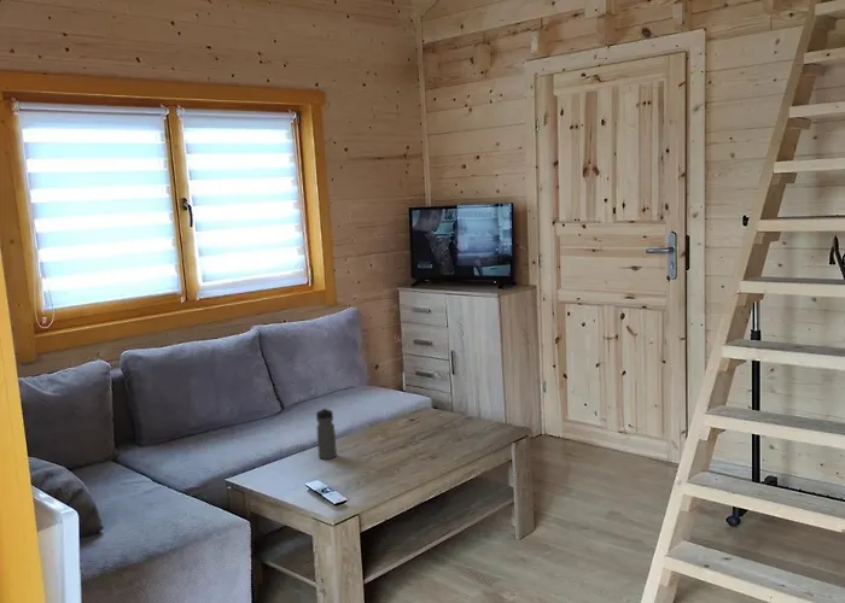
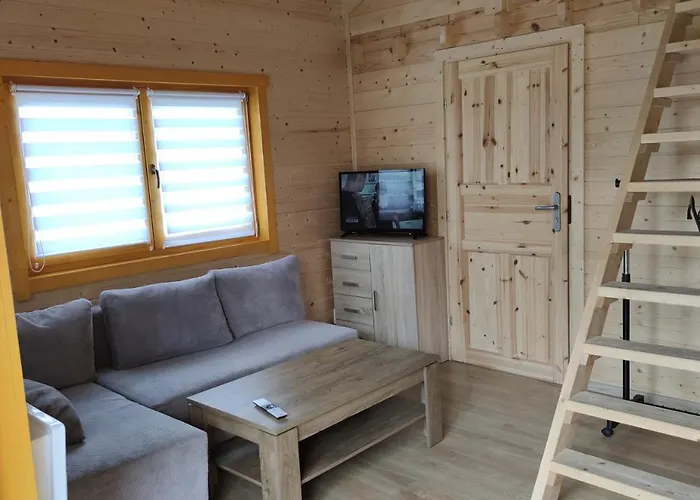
- water bottle (326, 432)
